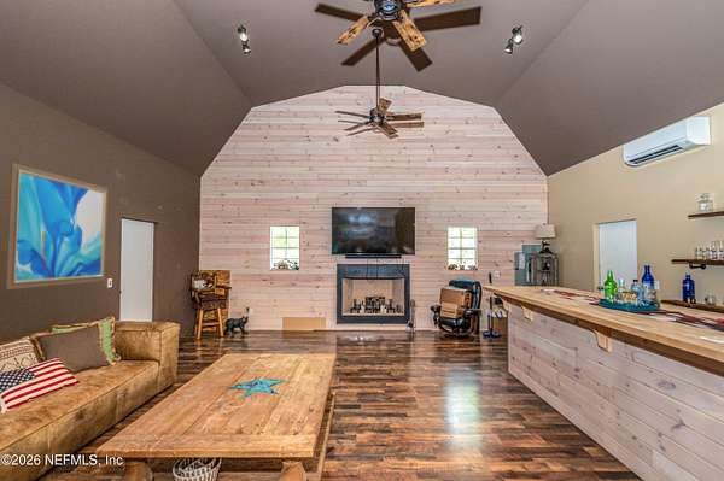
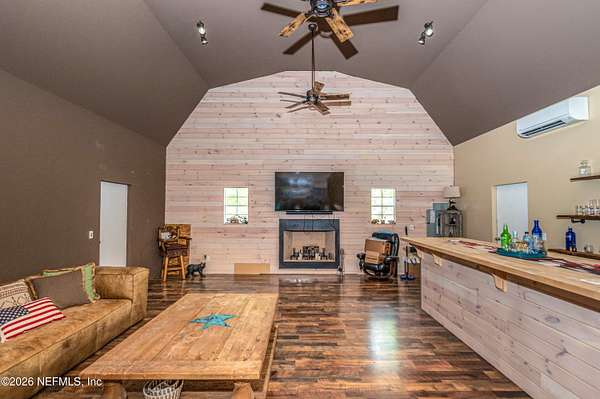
- wall art (65, 230)
